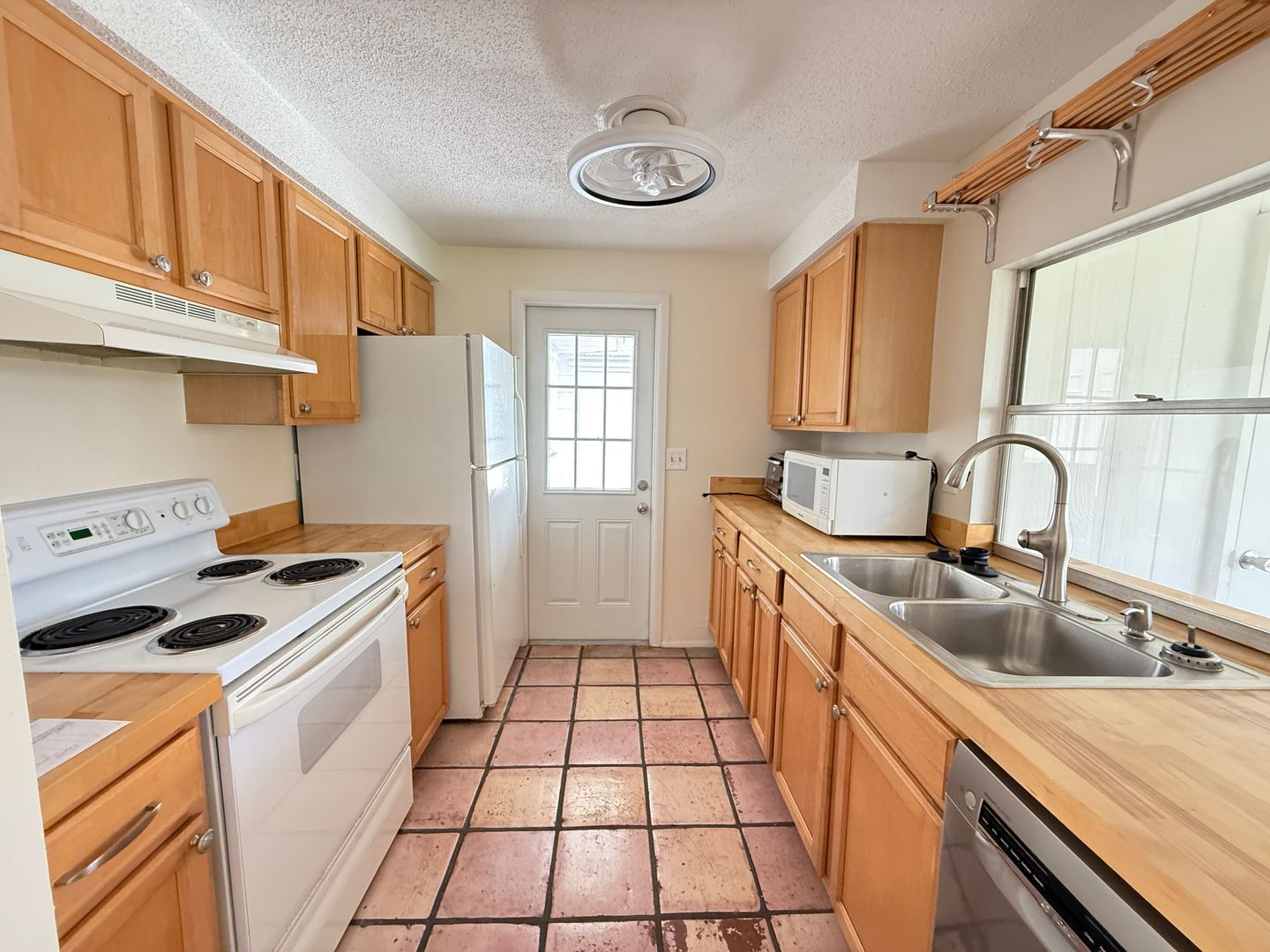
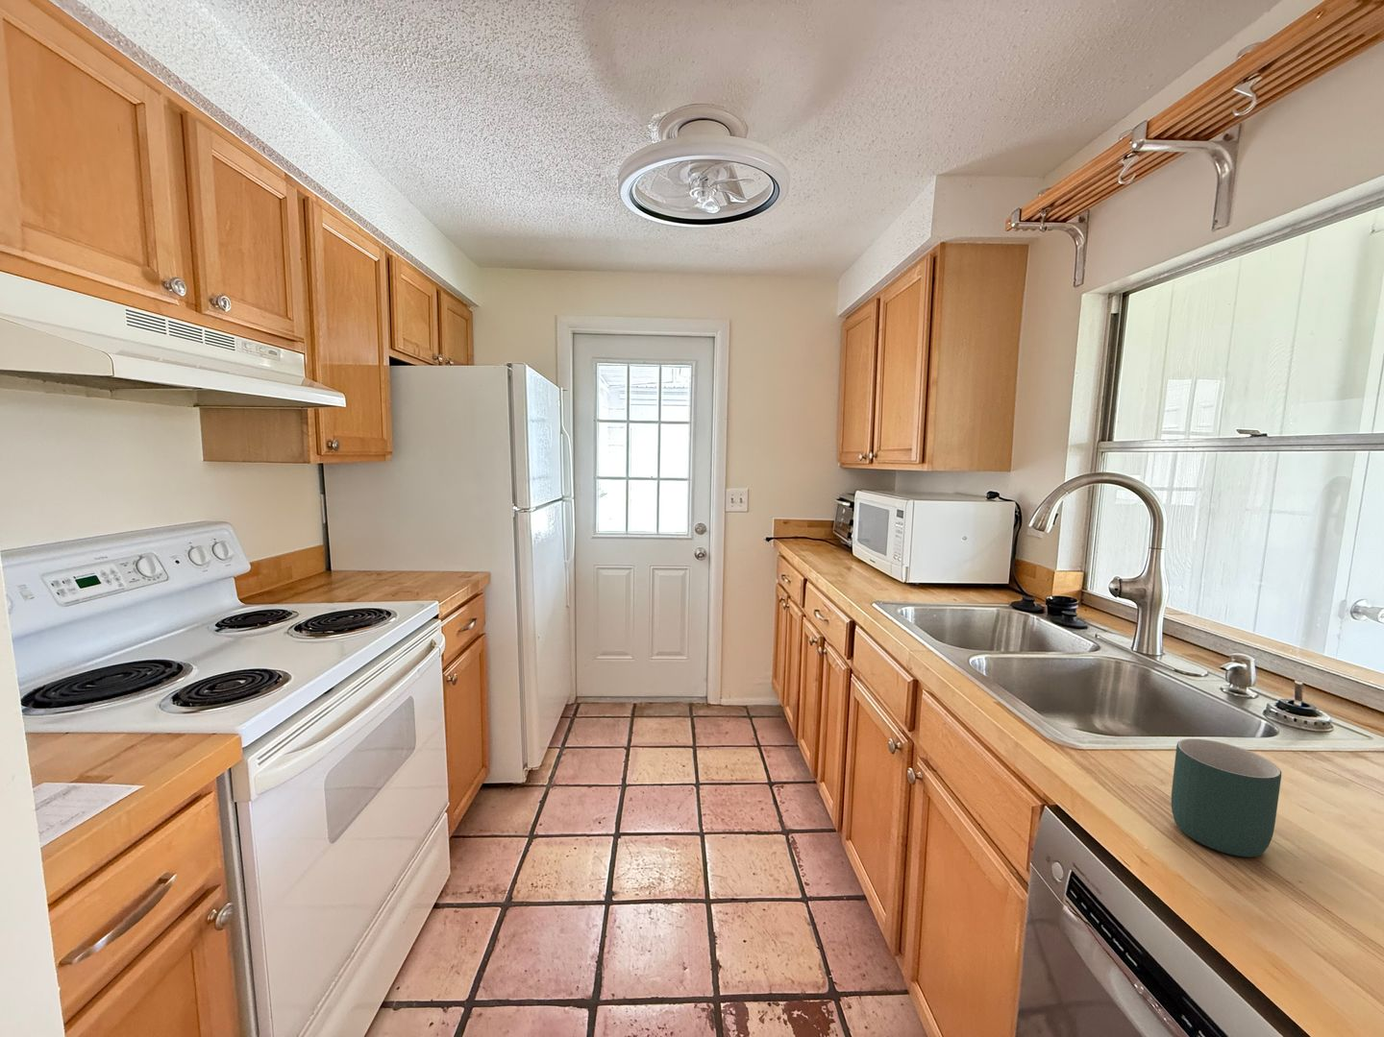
+ mug (1217, 790)
